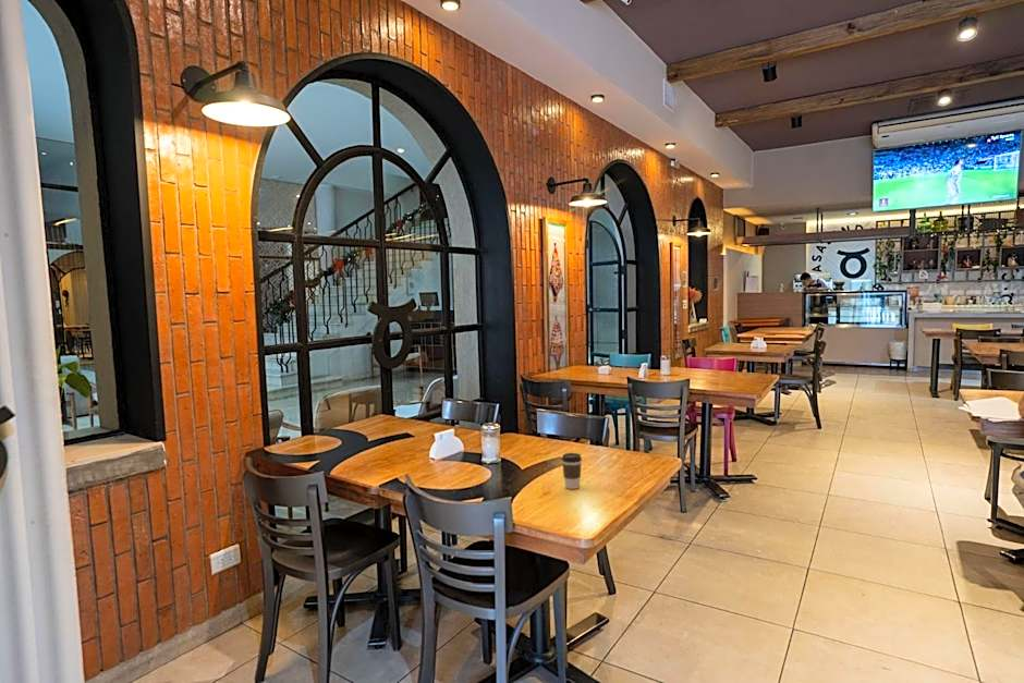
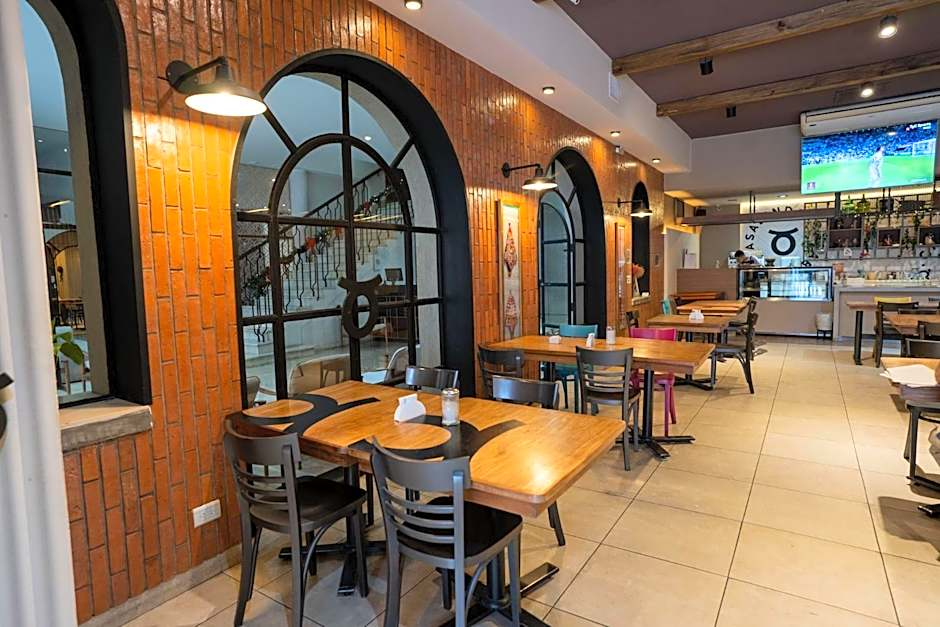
- coffee cup (572, 471)
